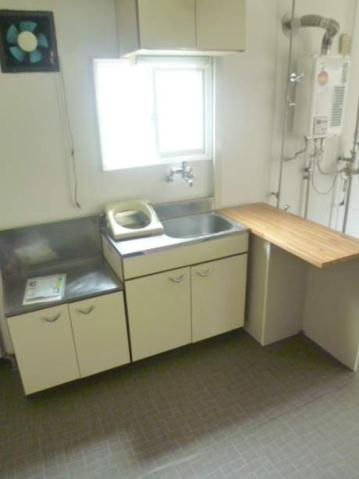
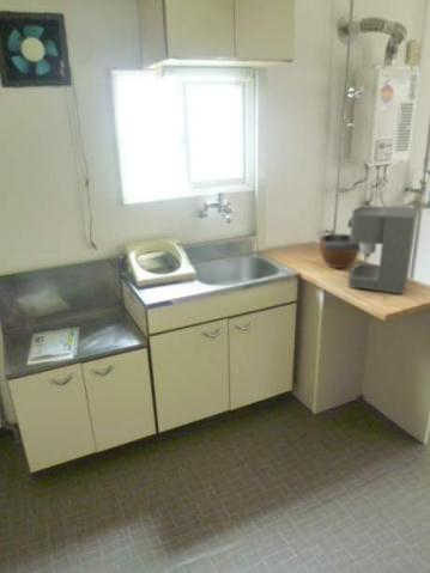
+ coffee maker (375, 248)
+ bowl (339, 251)
